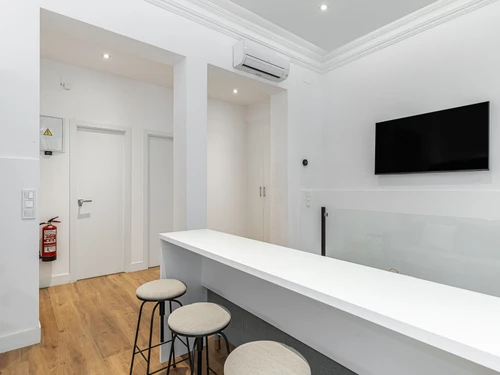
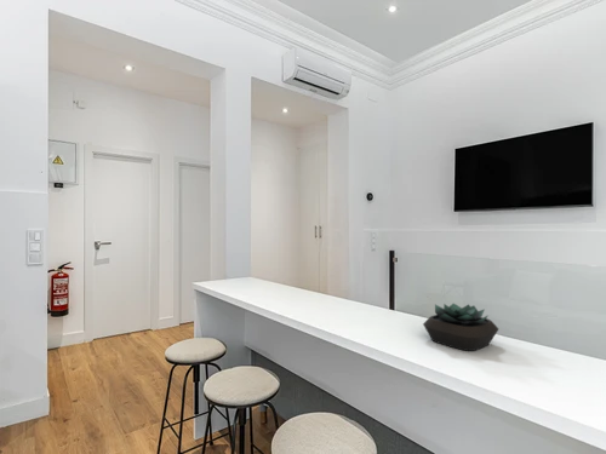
+ succulent plant (459, 323)
